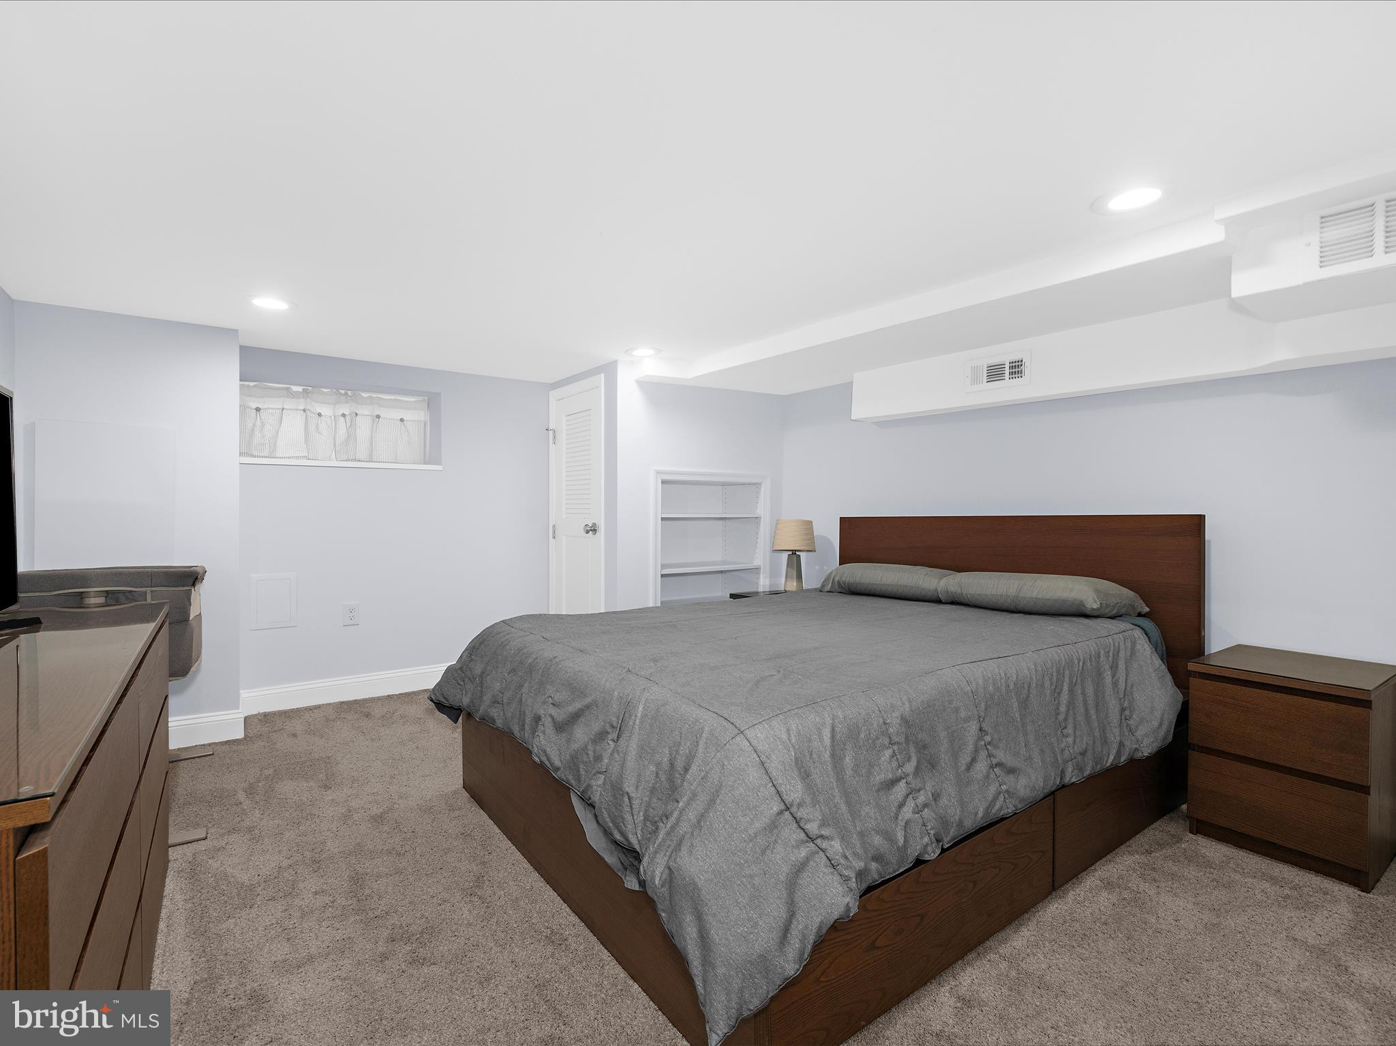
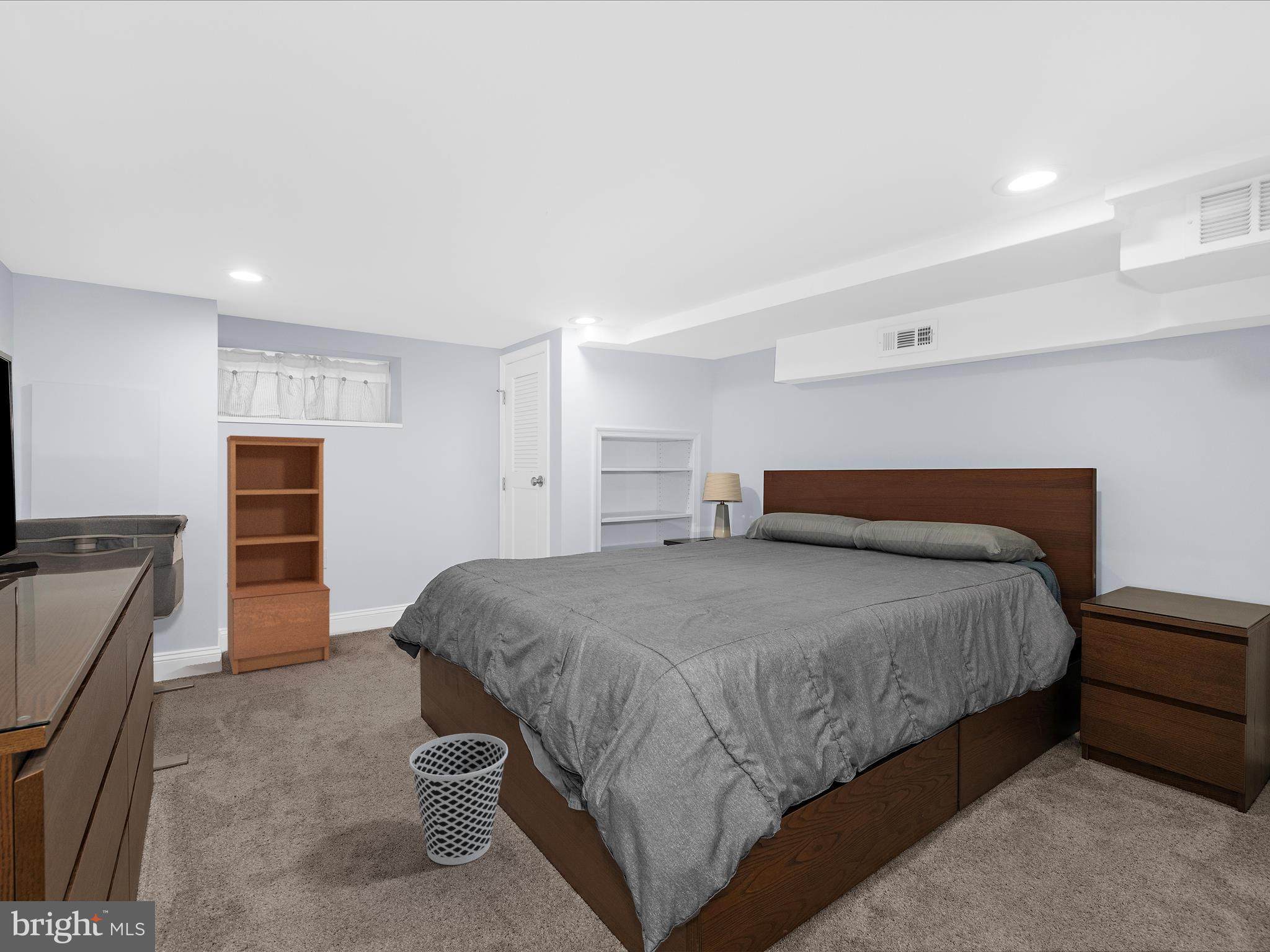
+ wastebasket (460, 799)
+ bookshelf (277, 547)
